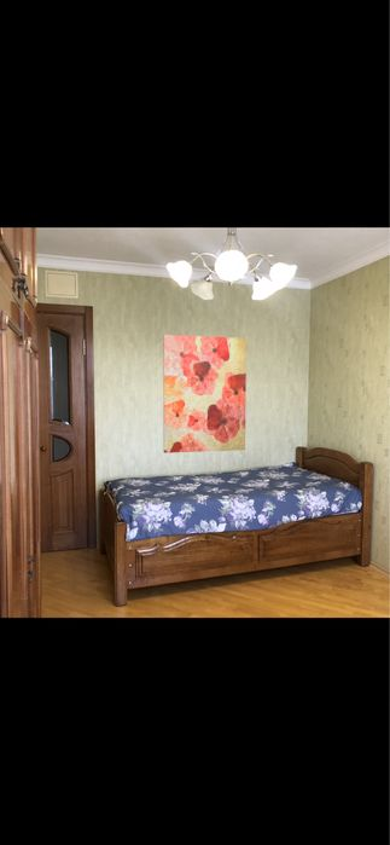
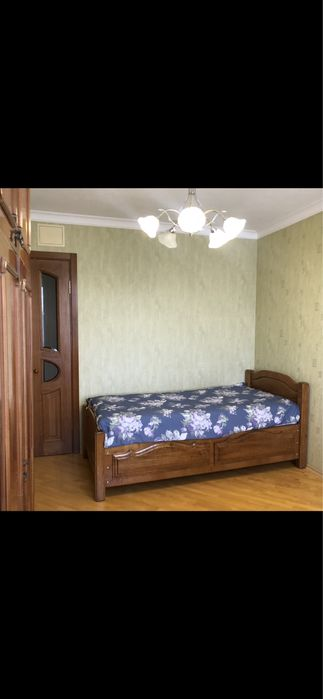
- wall art (205, 394)
